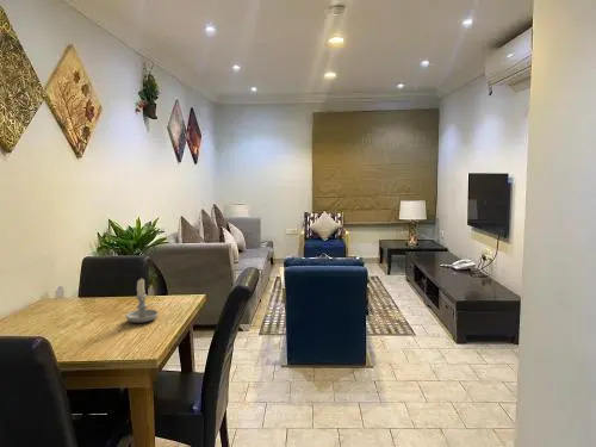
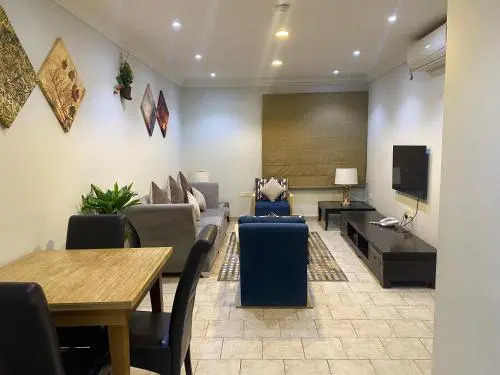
- candle (141, 298)
